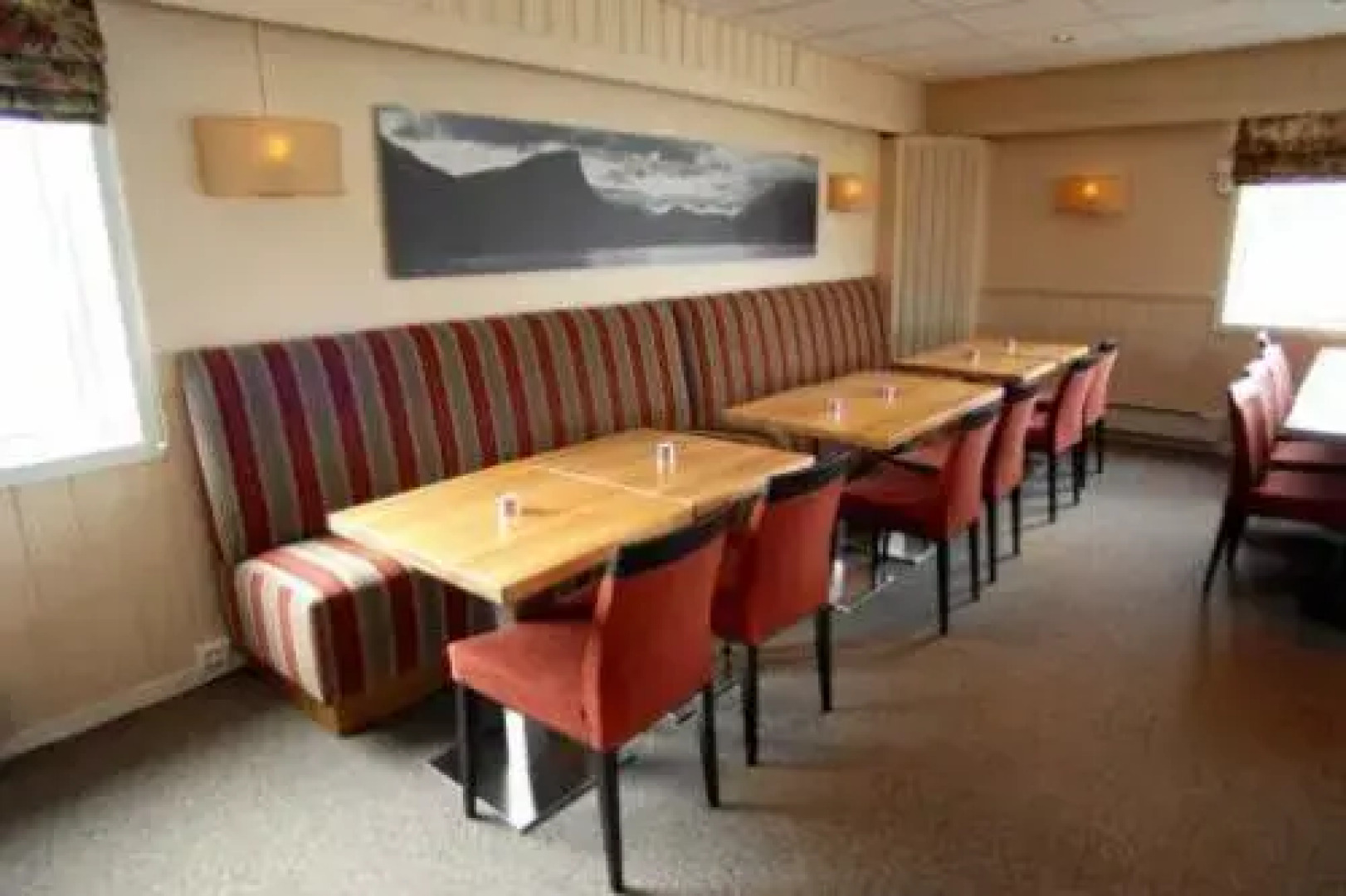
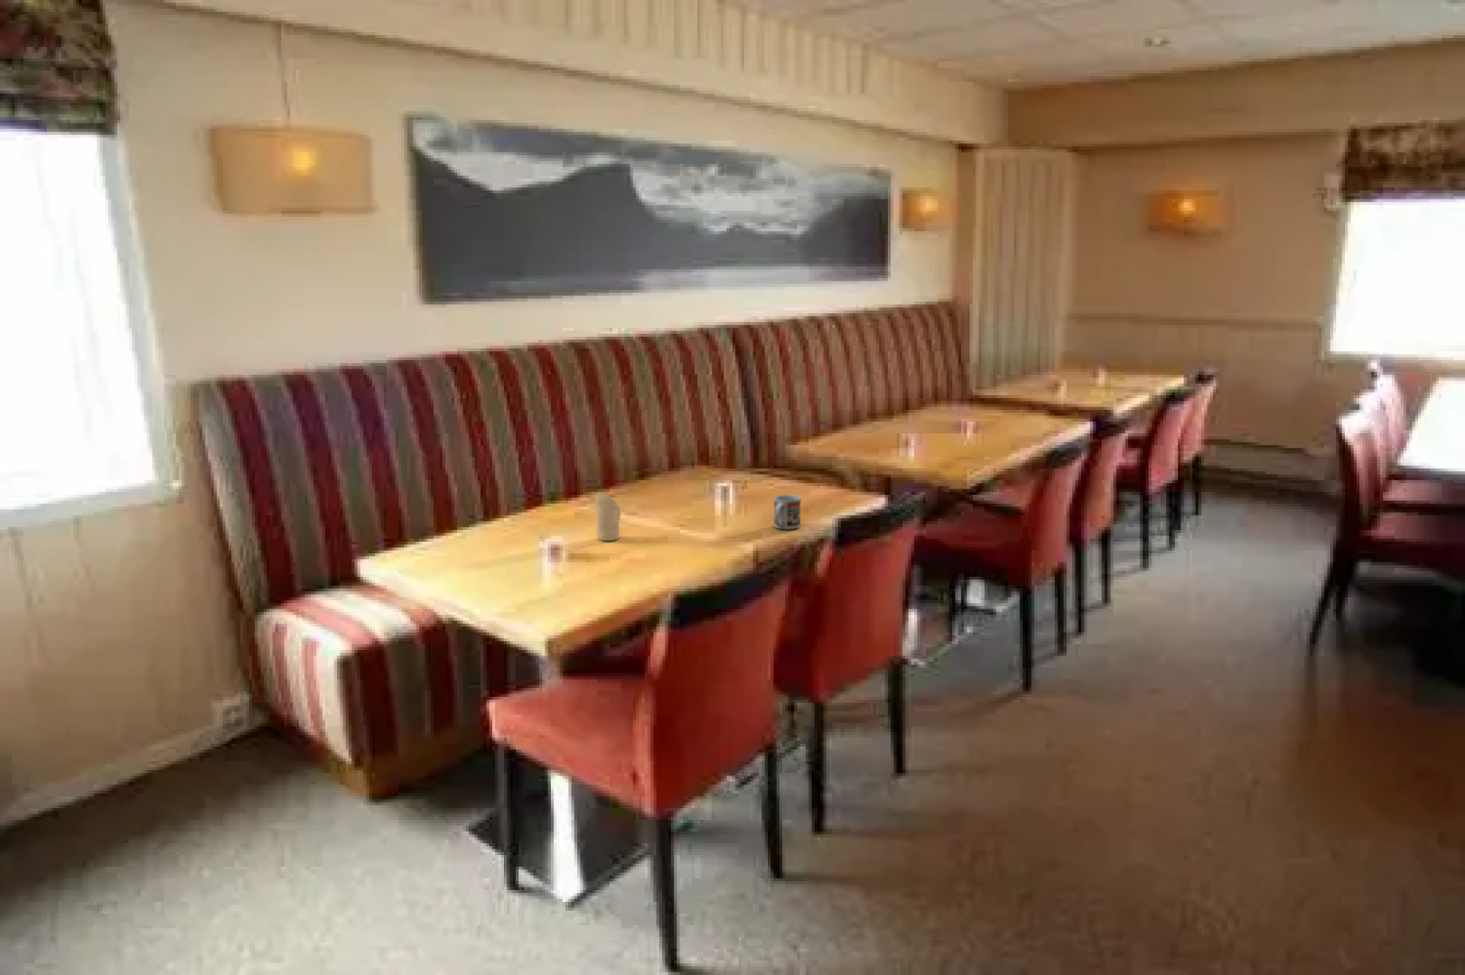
+ candle (607, 516)
+ cup (785, 513)
